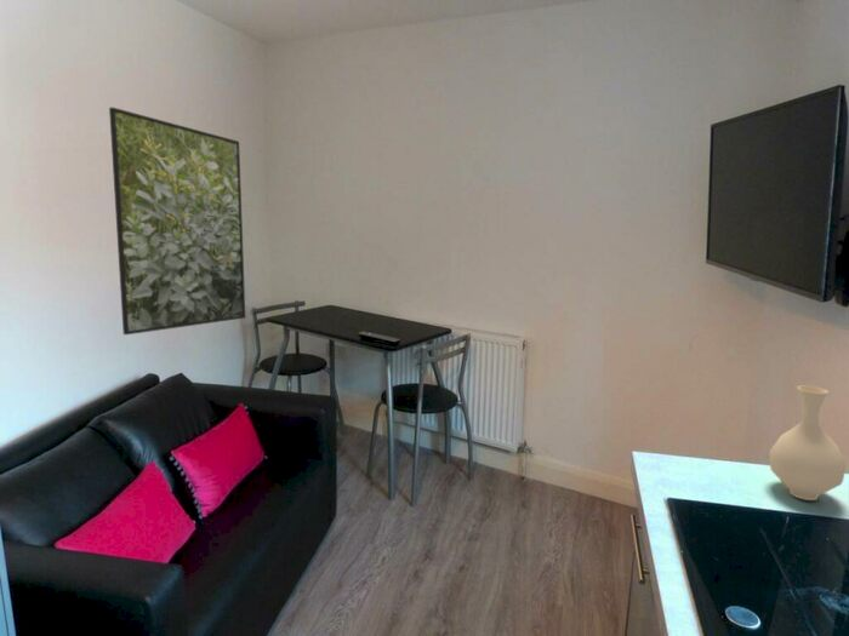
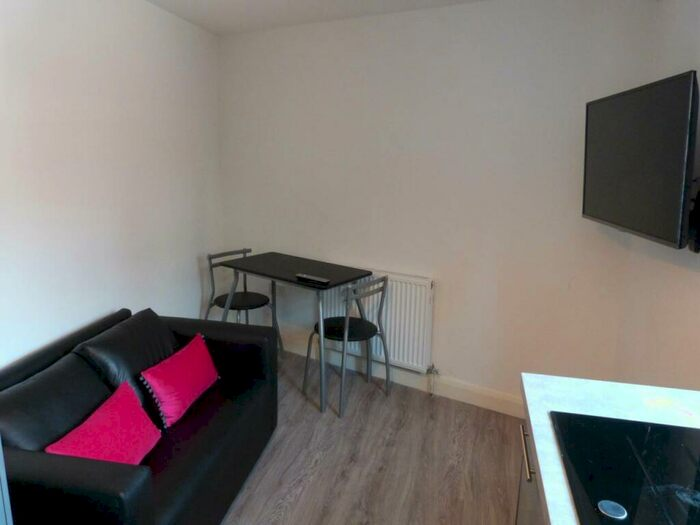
- vase (808, 442)
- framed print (187, 228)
